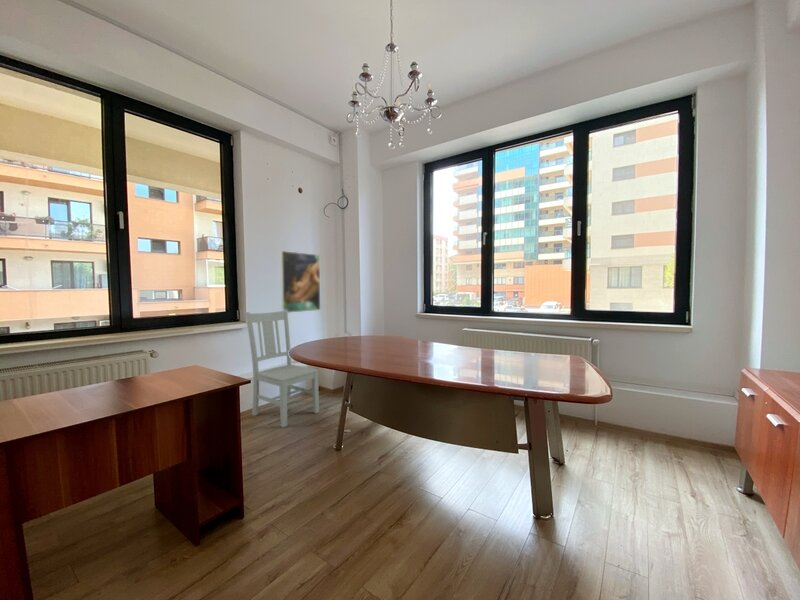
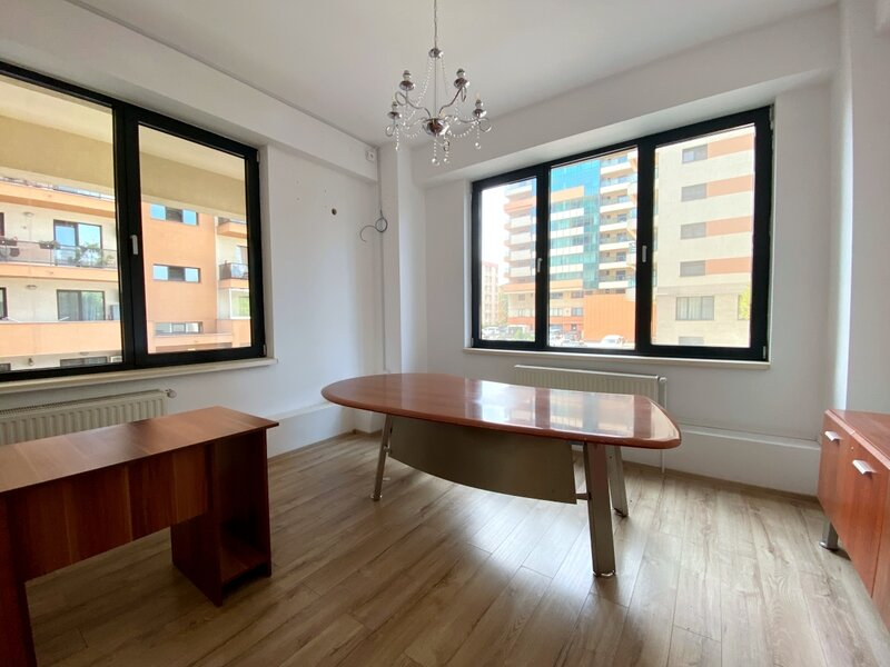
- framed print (301, 282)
- chair (285, 365)
